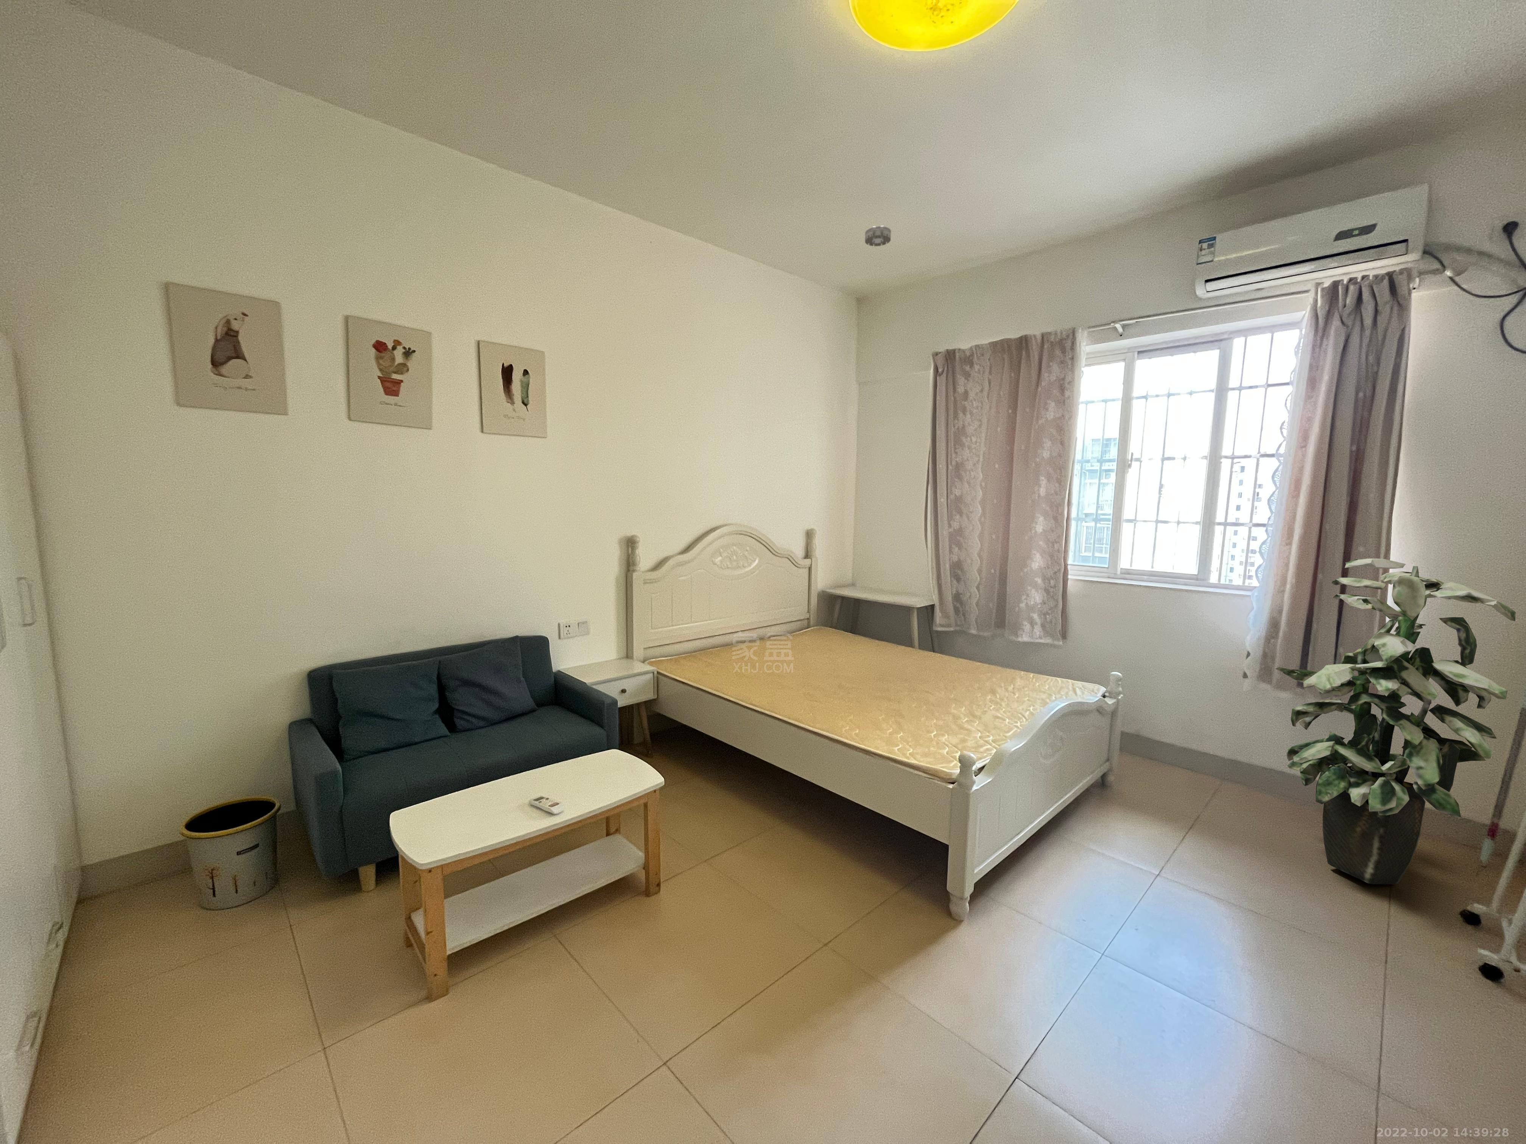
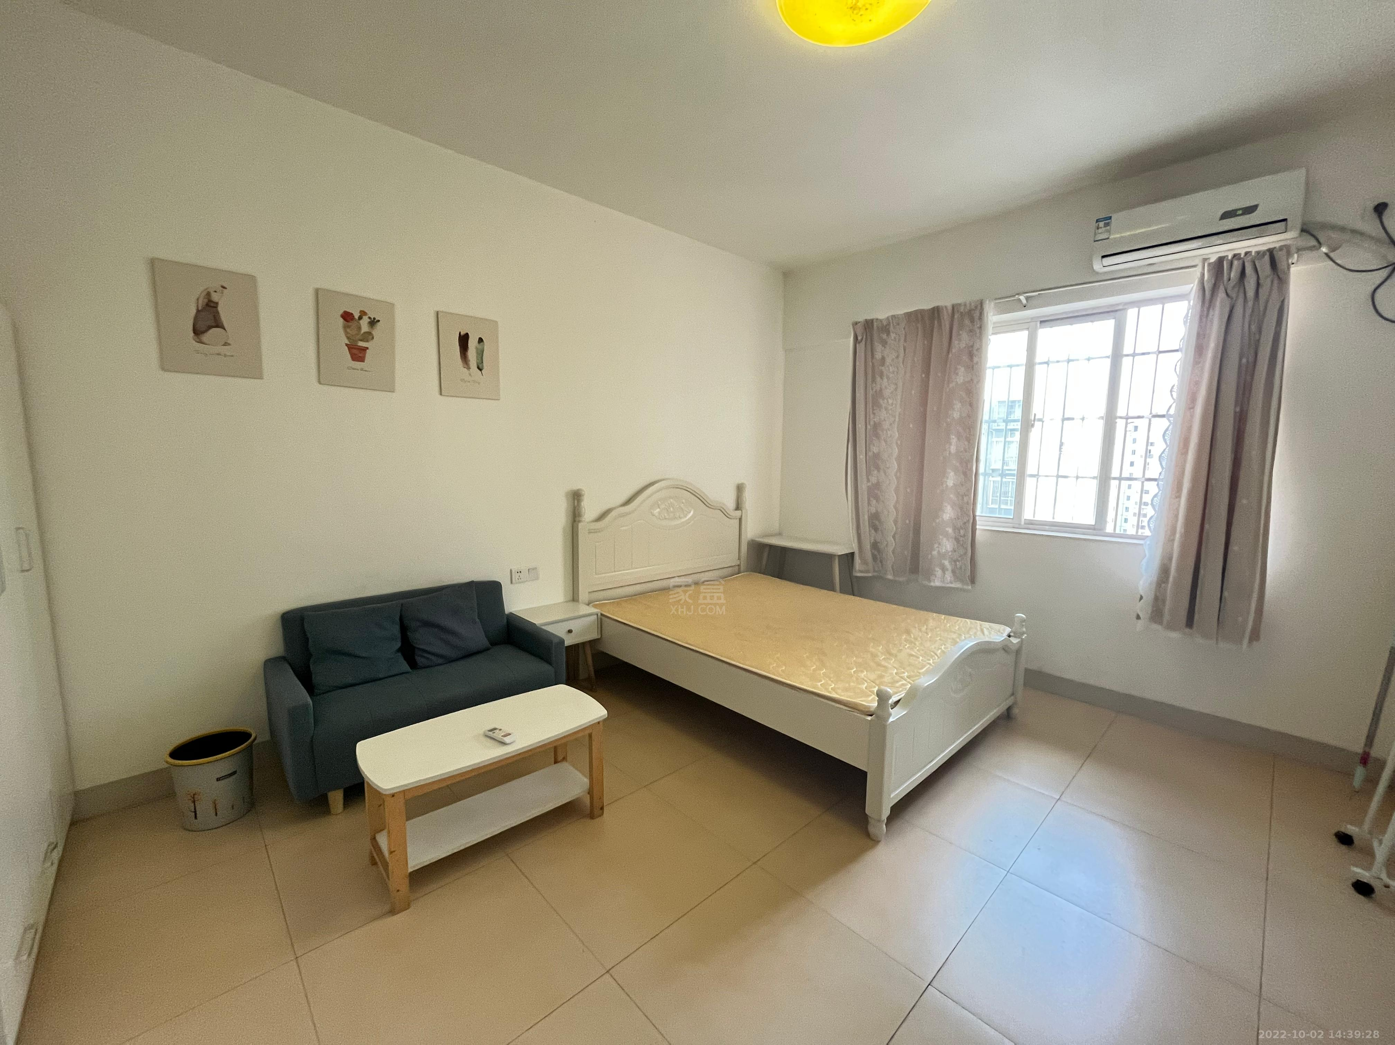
- smoke detector (877, 236)
- indoor plant (1377, 717)
